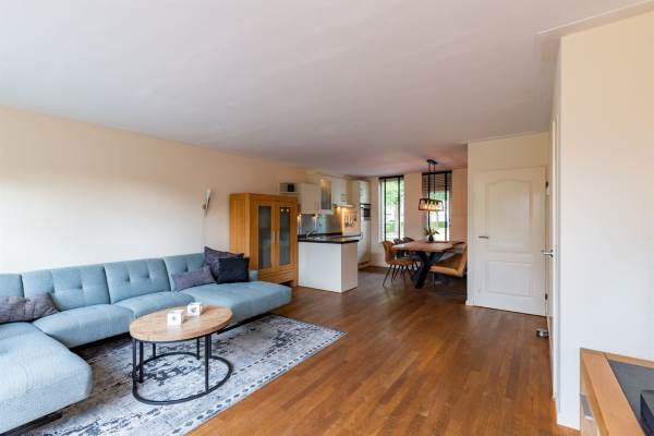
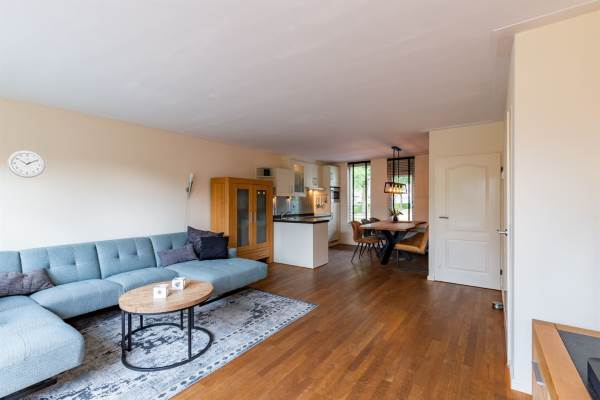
+ wall clock (27, 164)
